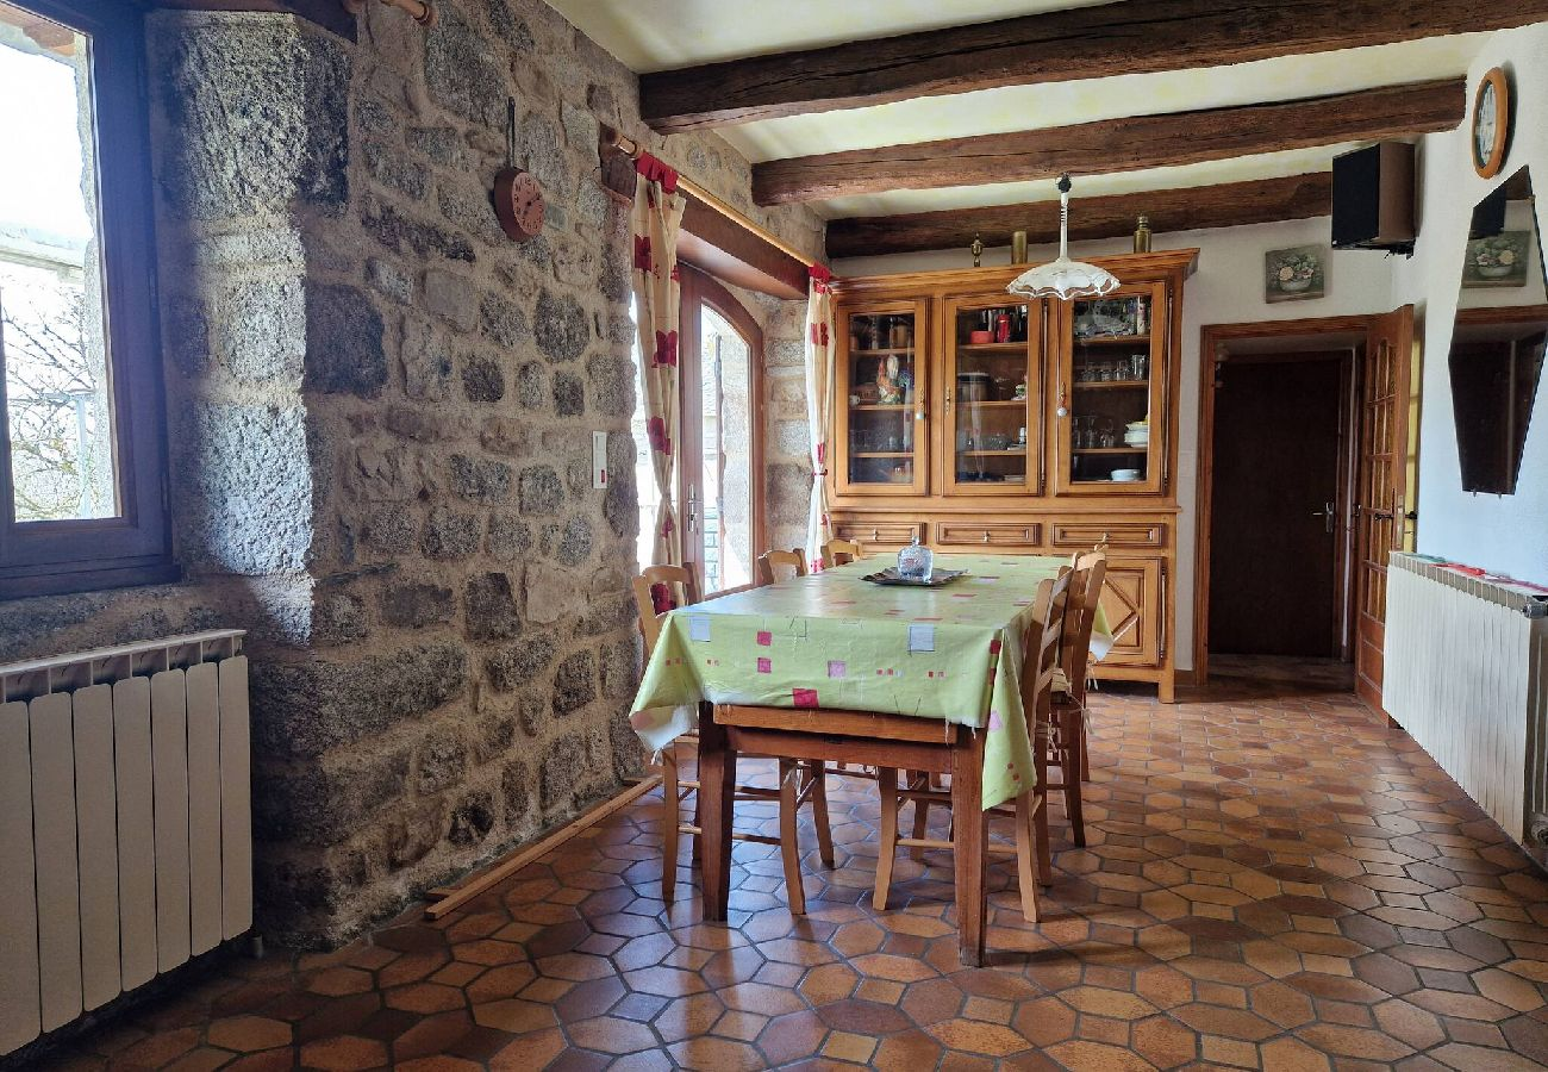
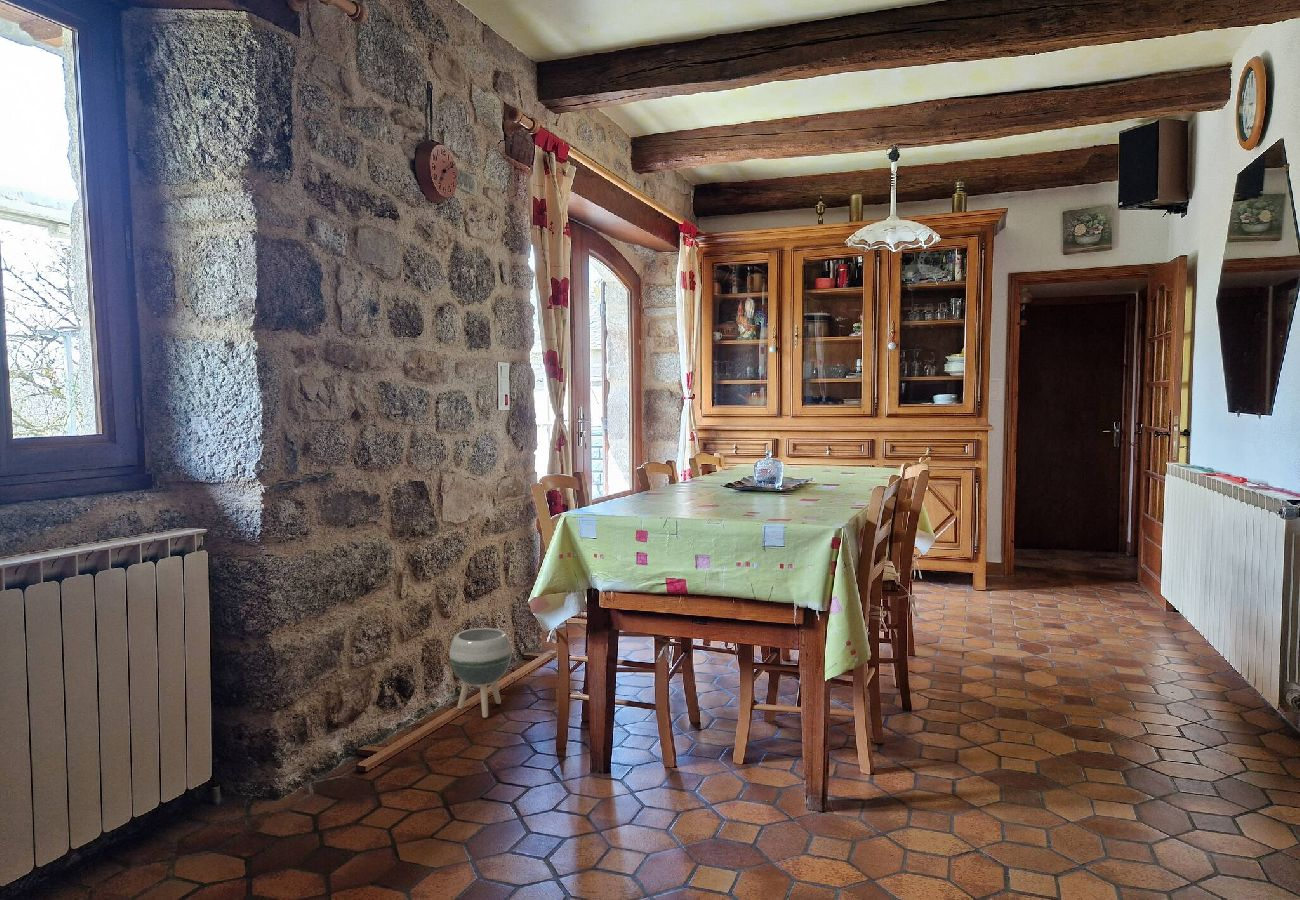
+ planter (480, 672)
